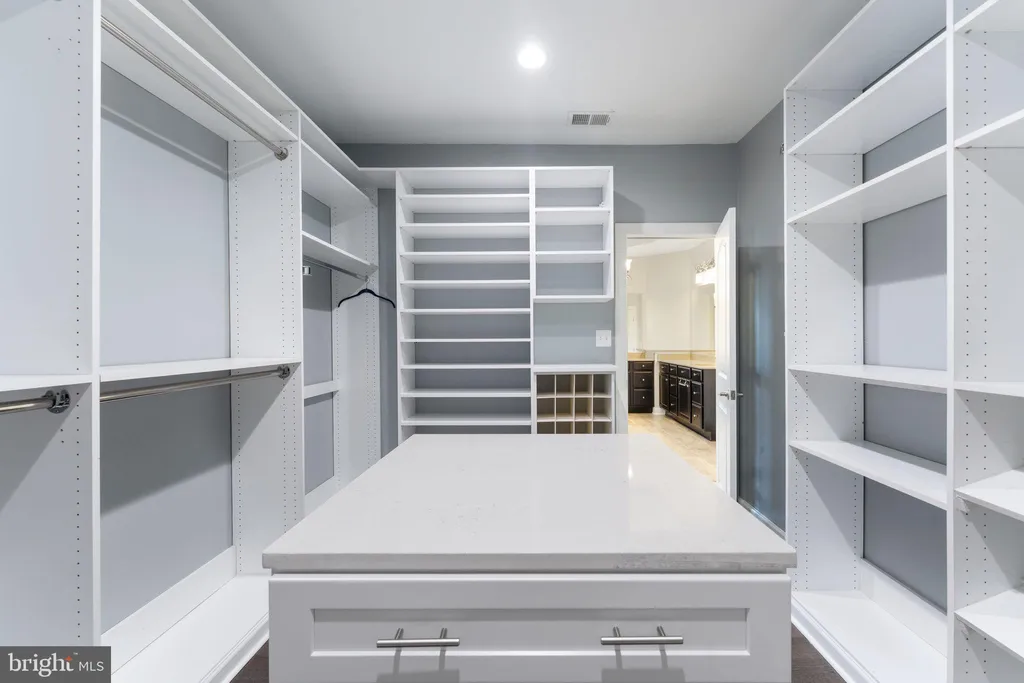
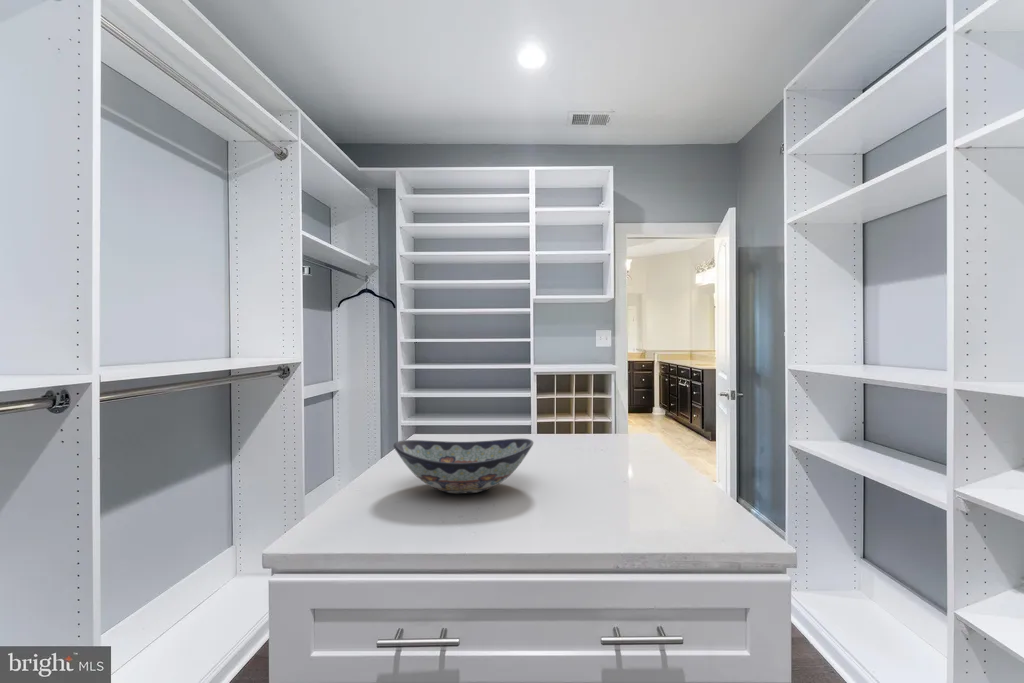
+ decorative bowl (464, 465)
